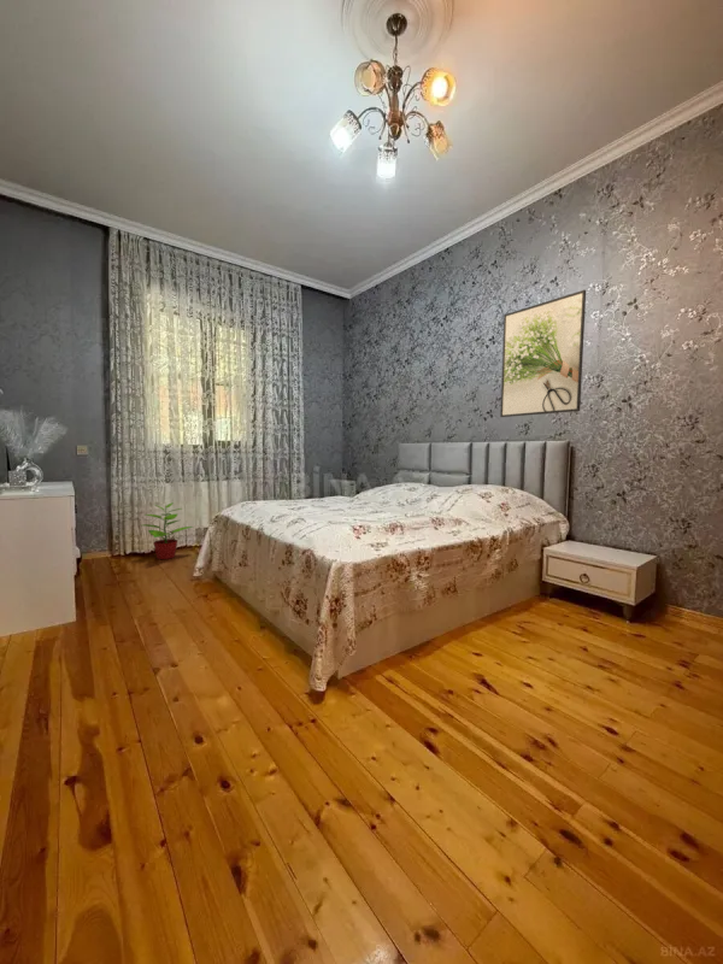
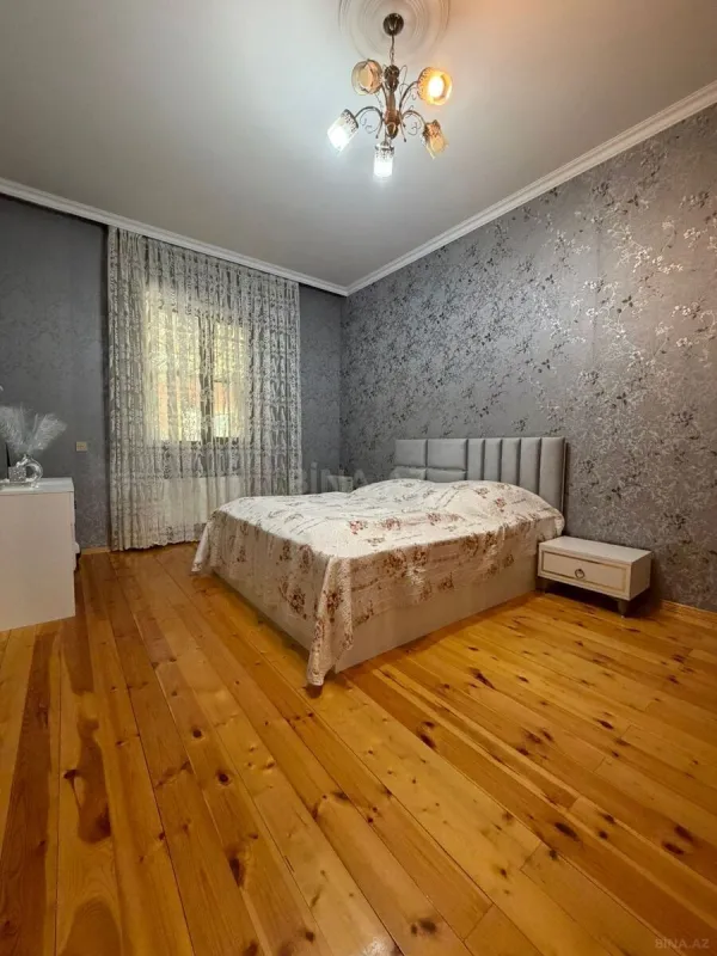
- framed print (539, 359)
- potted plant (165, 527)
